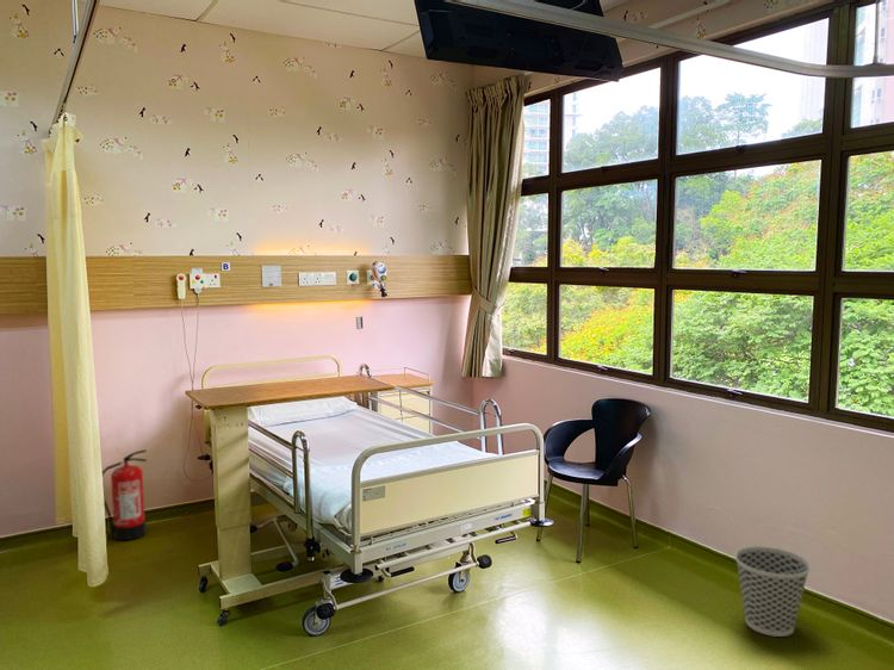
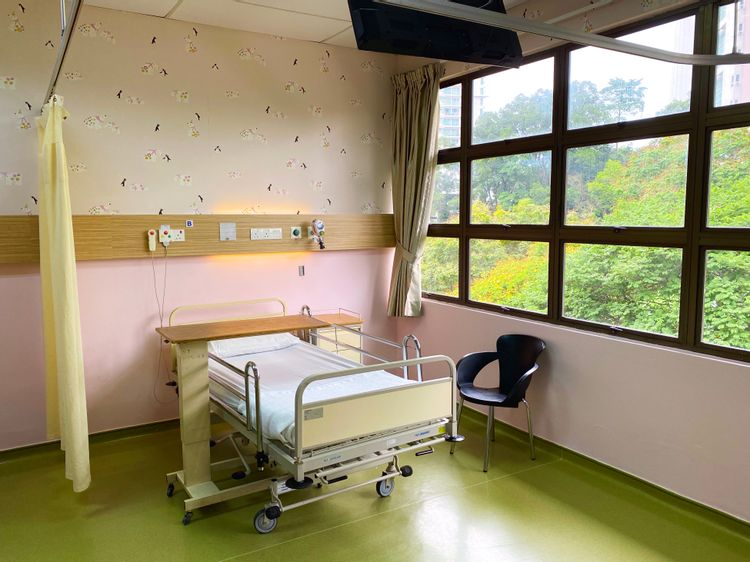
- wastebasket (770, 593)
- fire extinguisher (124, 494)
